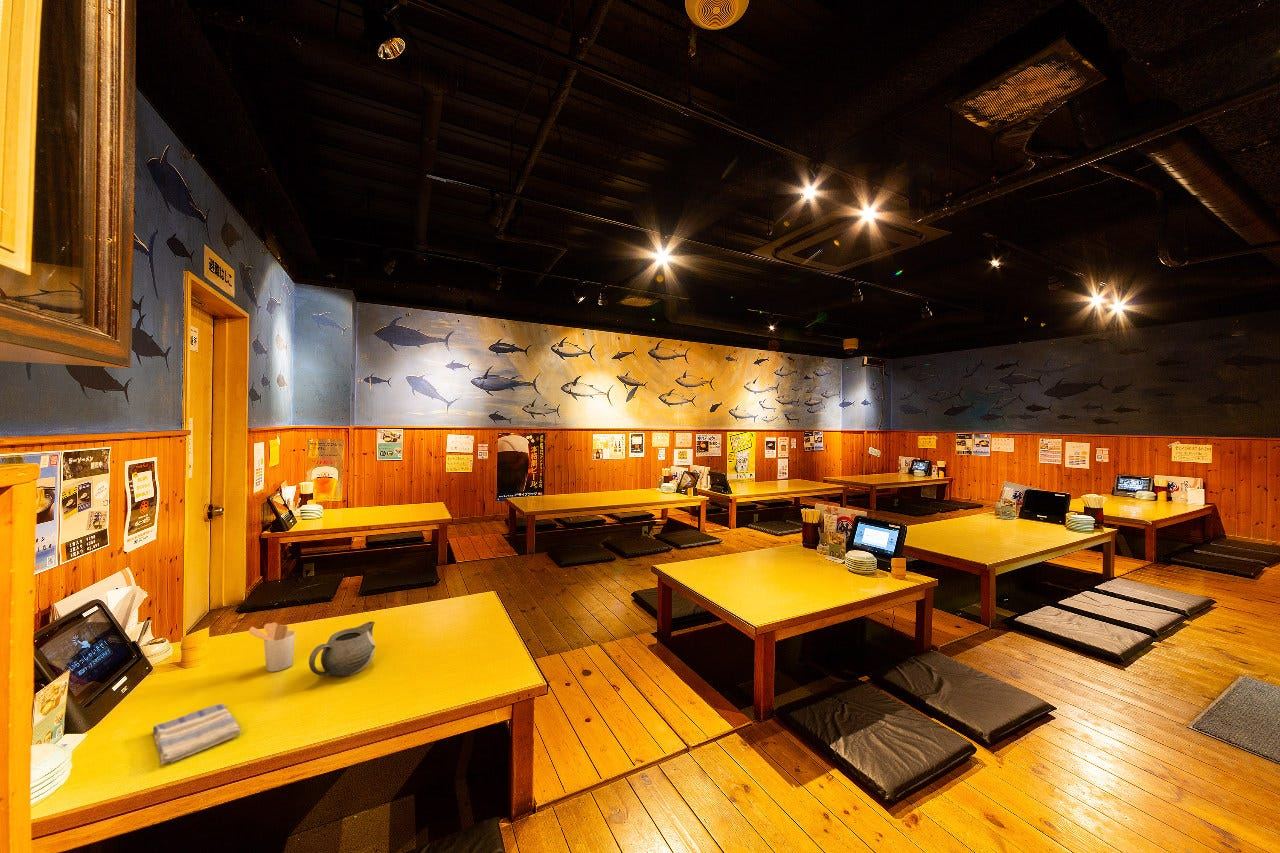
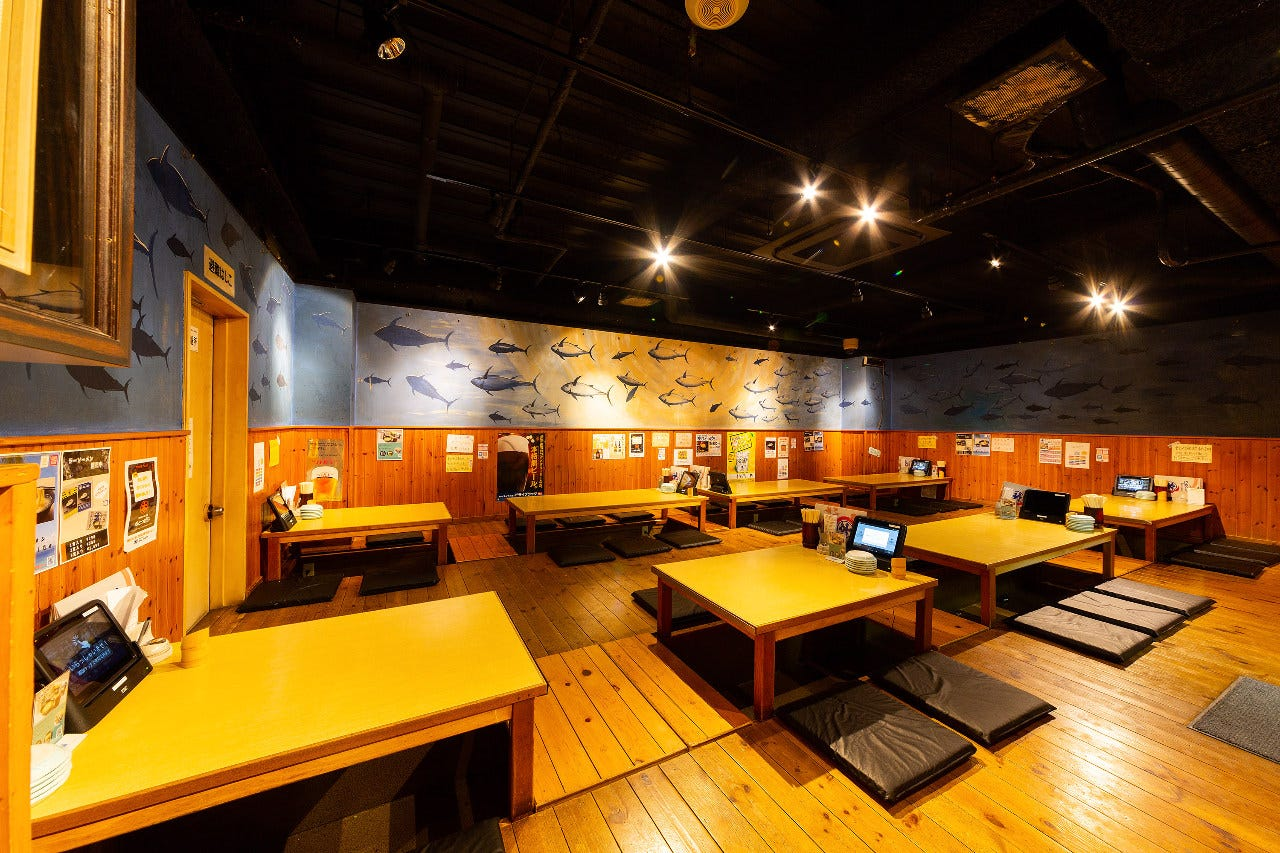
- dish towel (196, 729)
- teapot (344, 651)
- utensil holder (271, 645)
